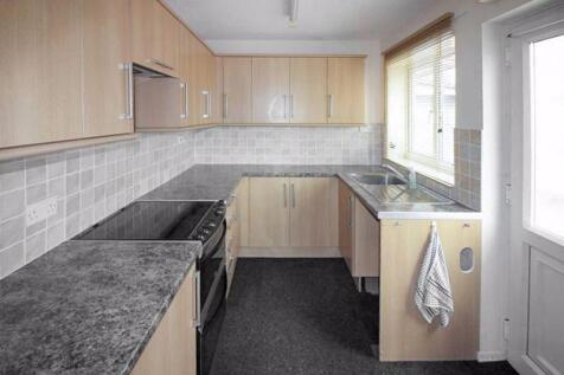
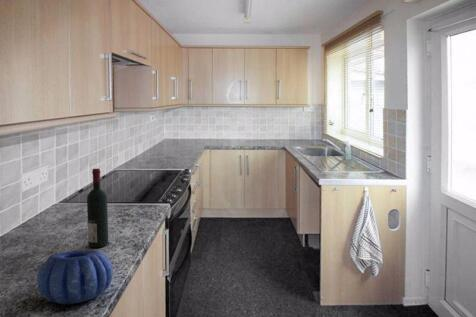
+ decorative bowl (75, 273)
+ alcohol (97, 207)
